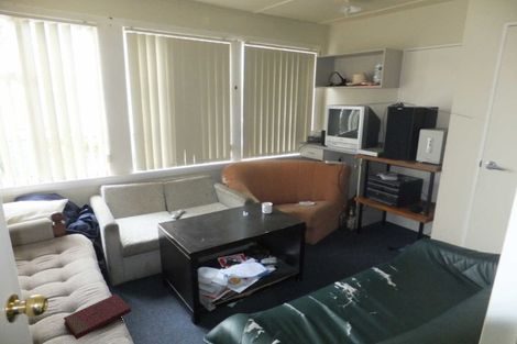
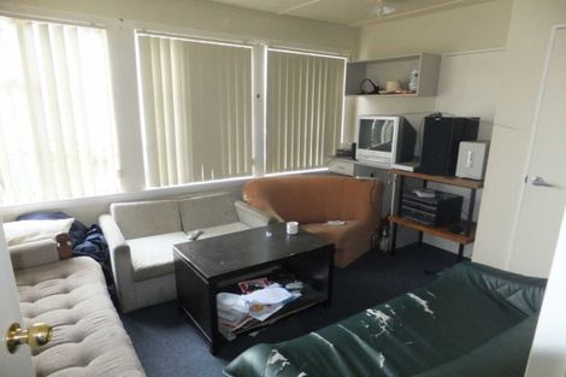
- book (98, 314)
